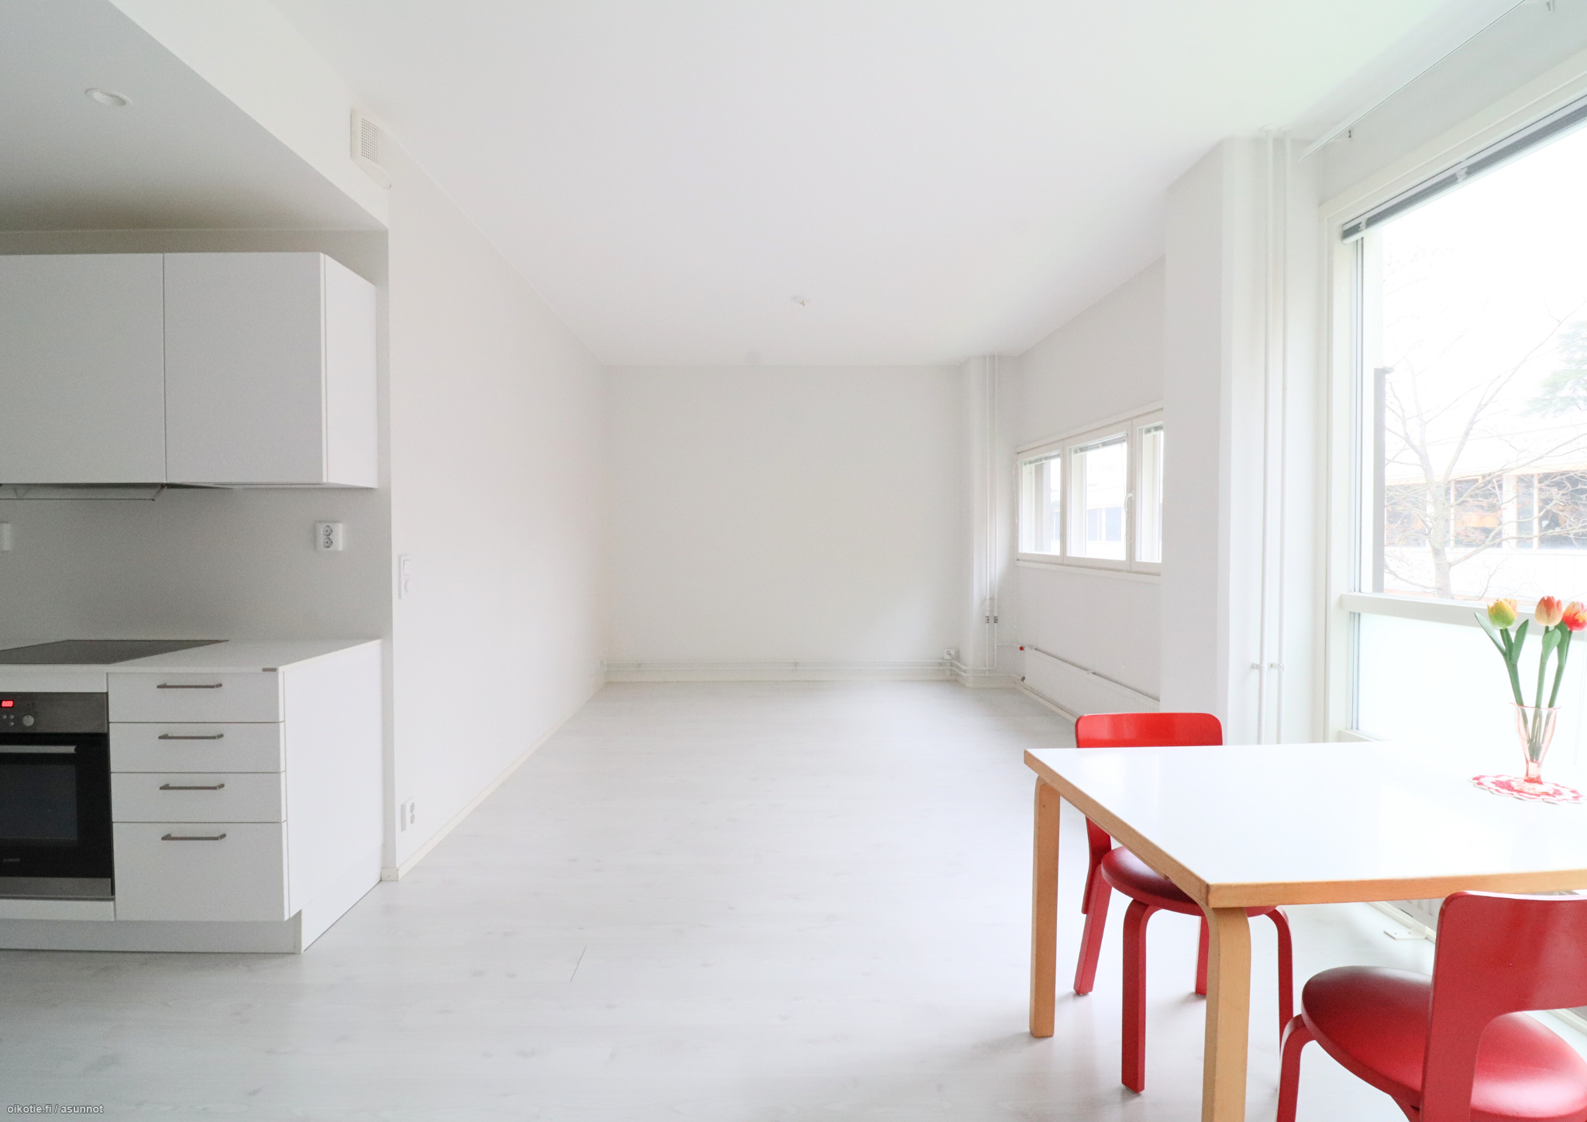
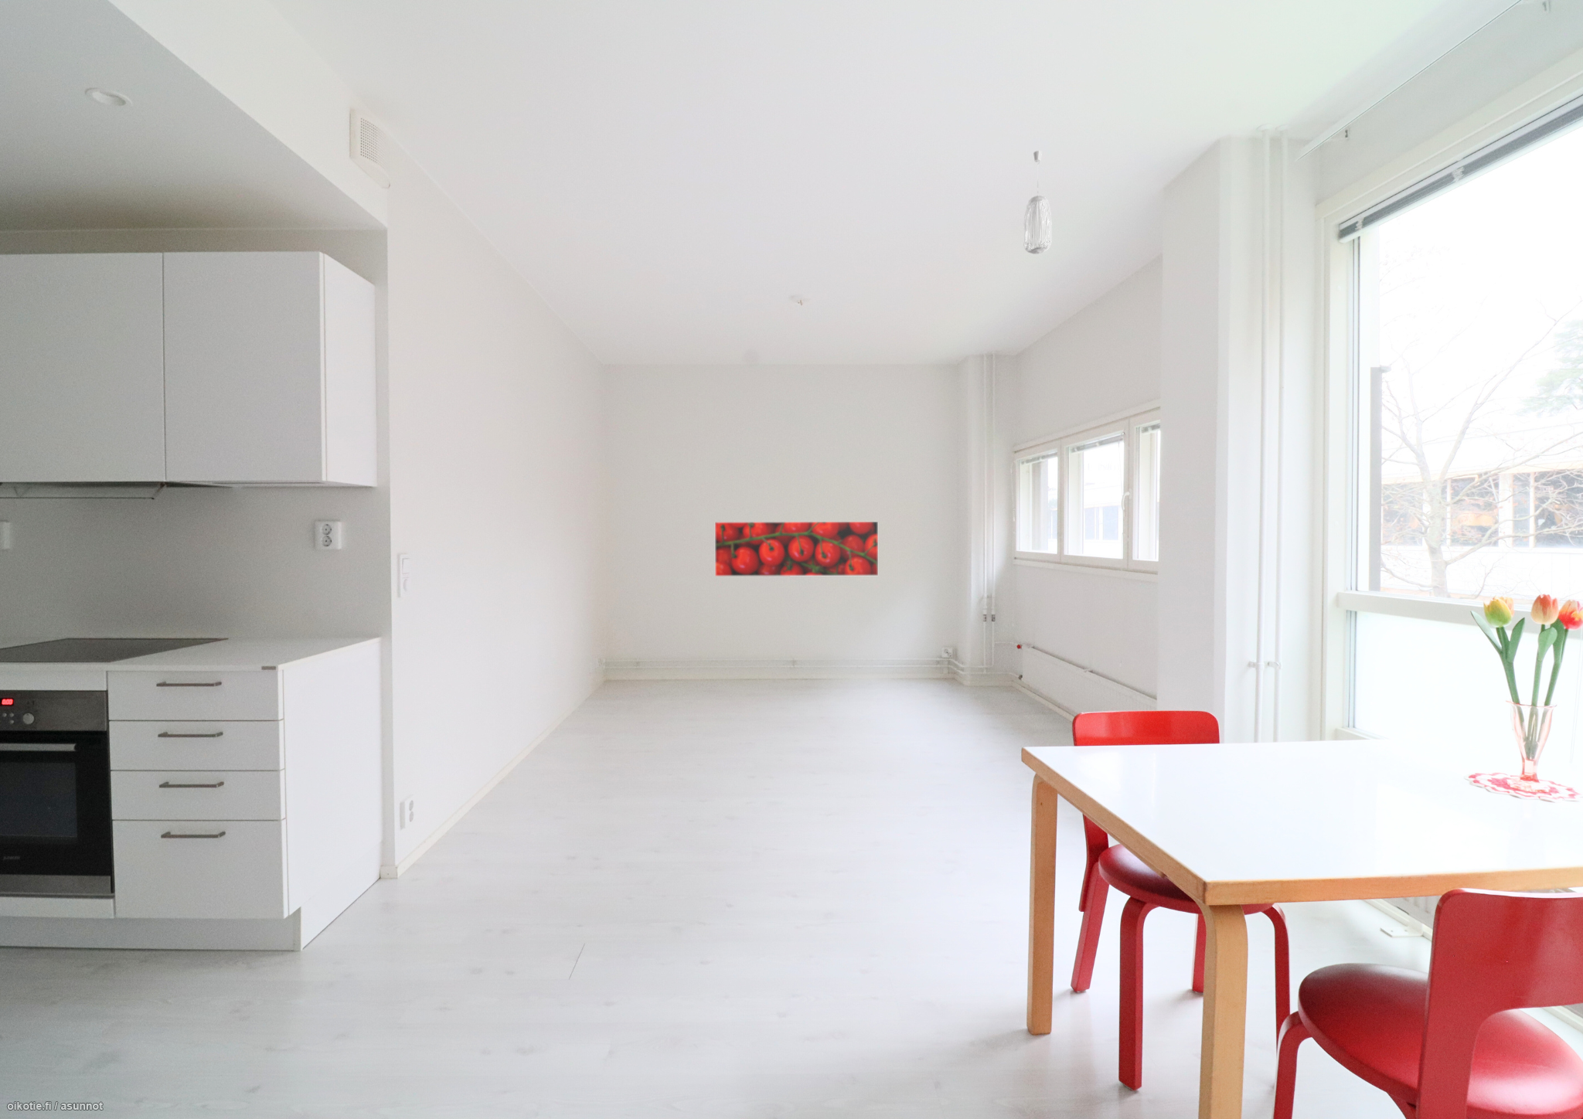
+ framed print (796, 549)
+ pendant light (1037, 202)
